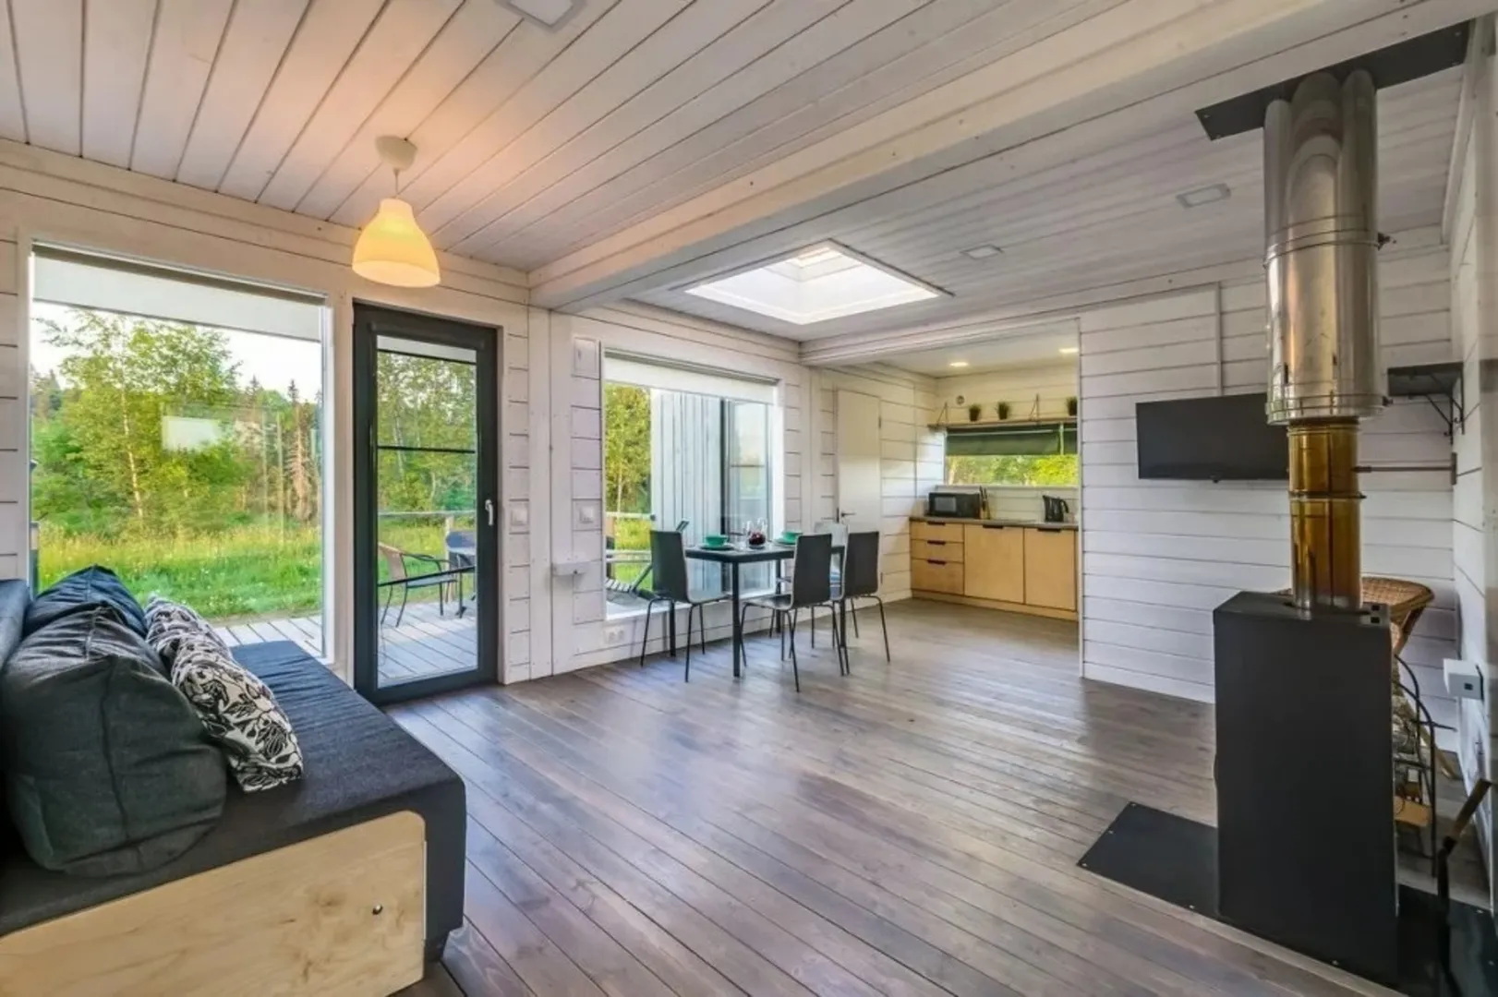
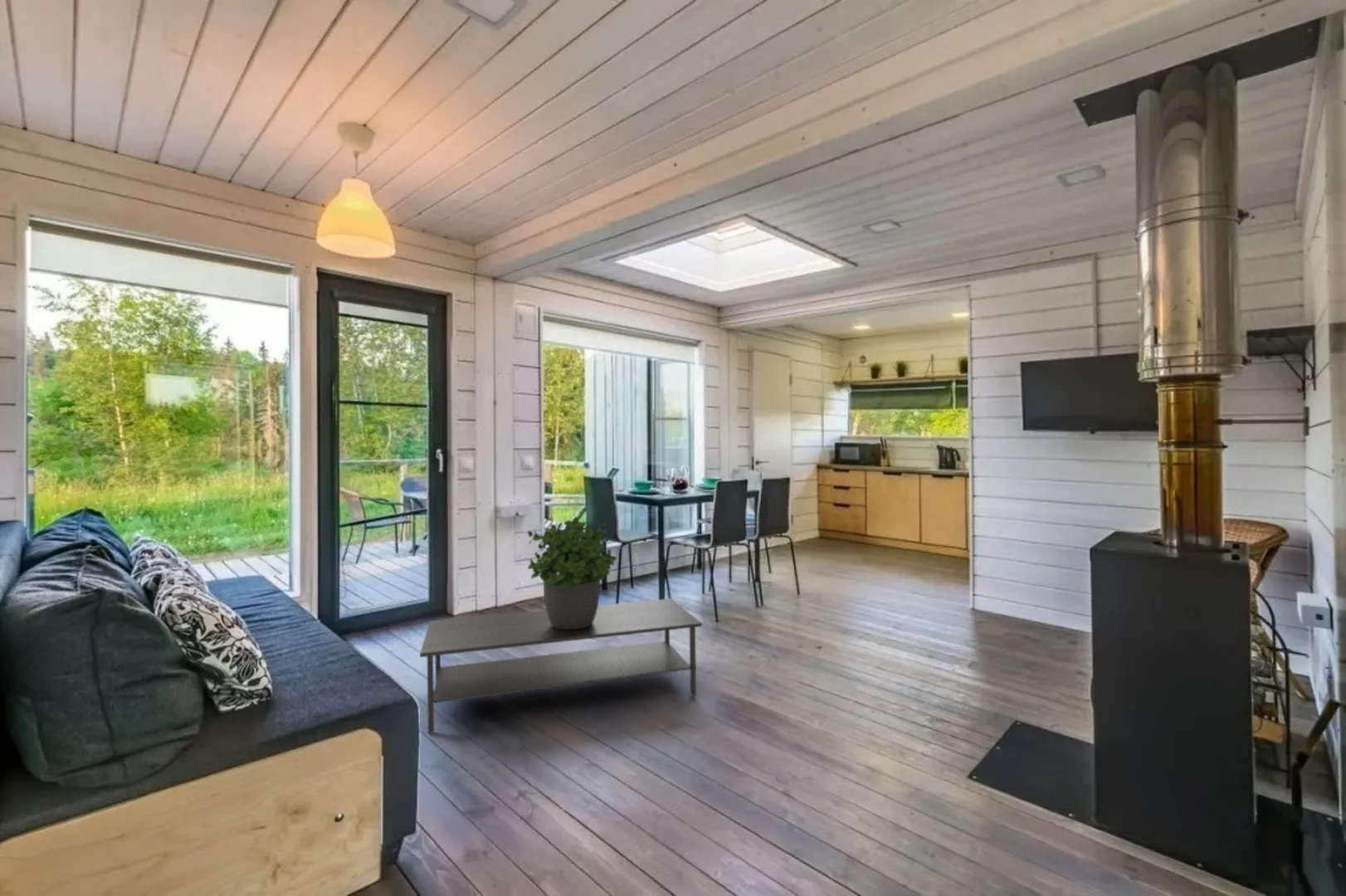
+ coffee table (563, 658)
+ potted plant (573, 569)
